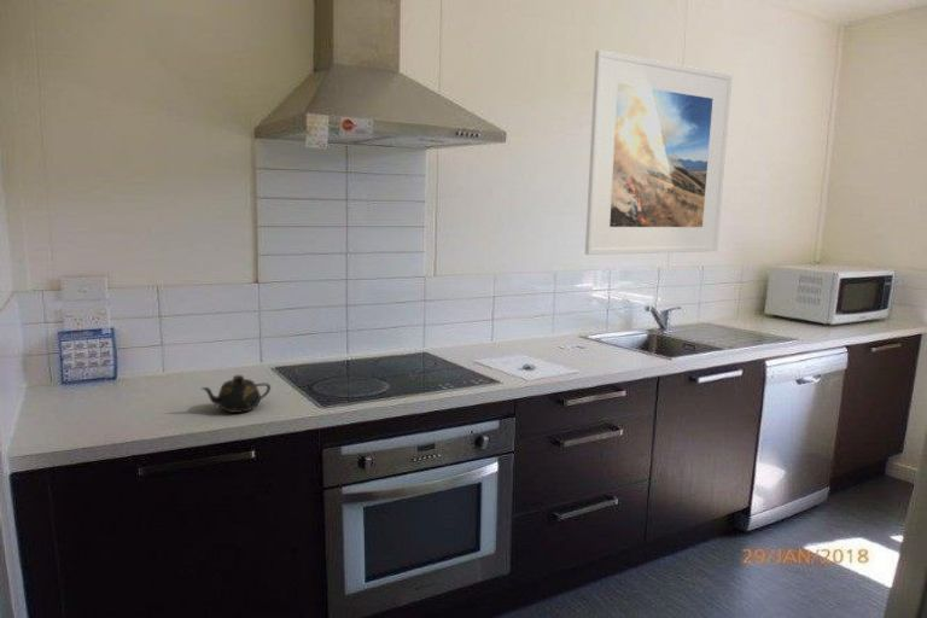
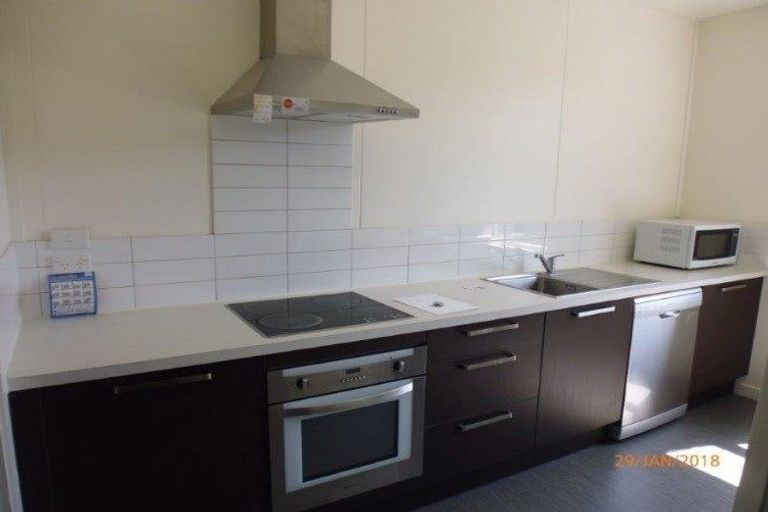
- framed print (661, 159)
- teapot (235, 392)
